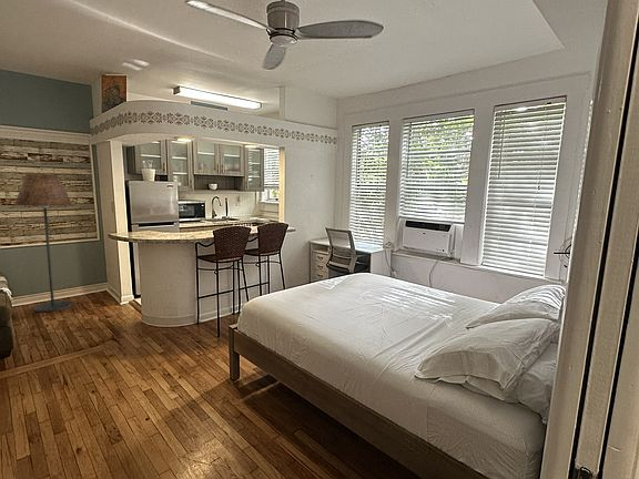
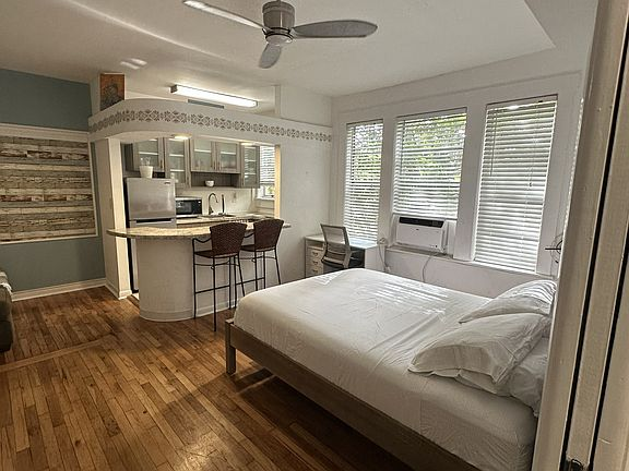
- floor lamp (48, 242)
